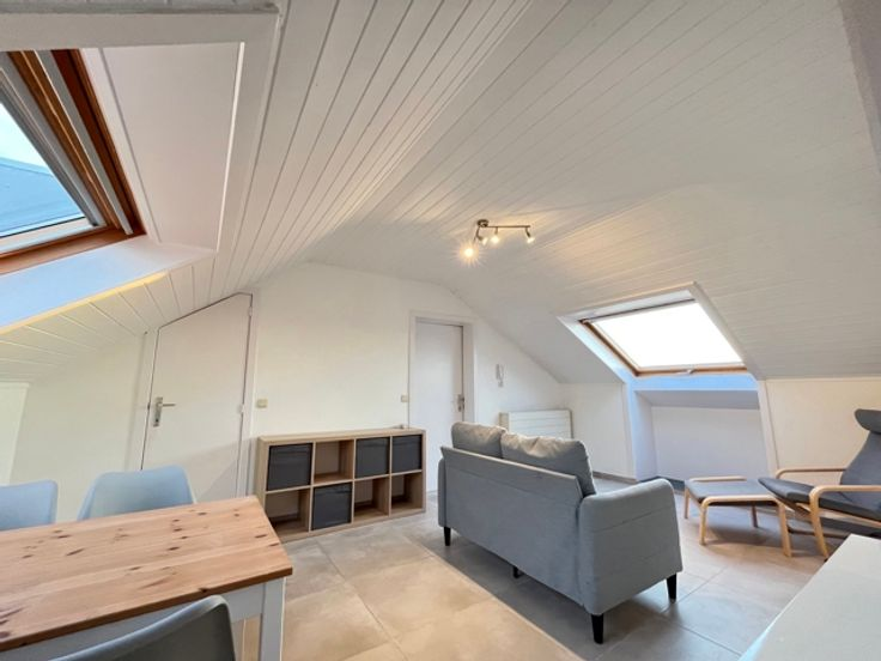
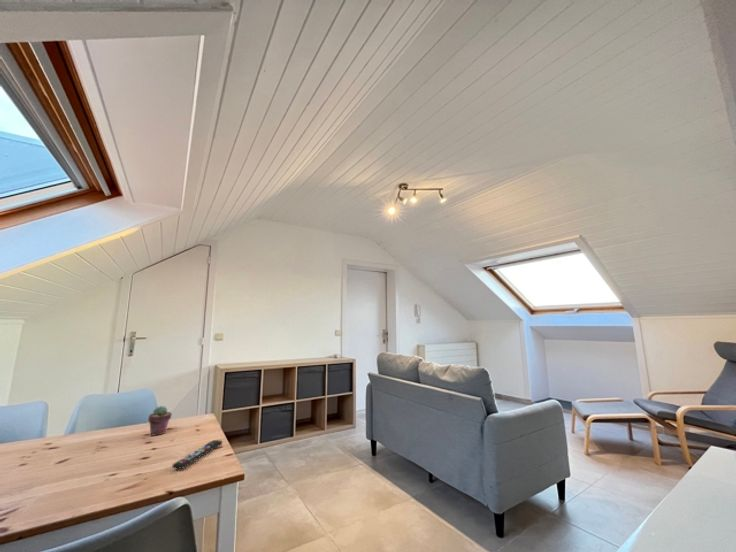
+ remote control (199, 453)
+ potted succulent (159, 419)
